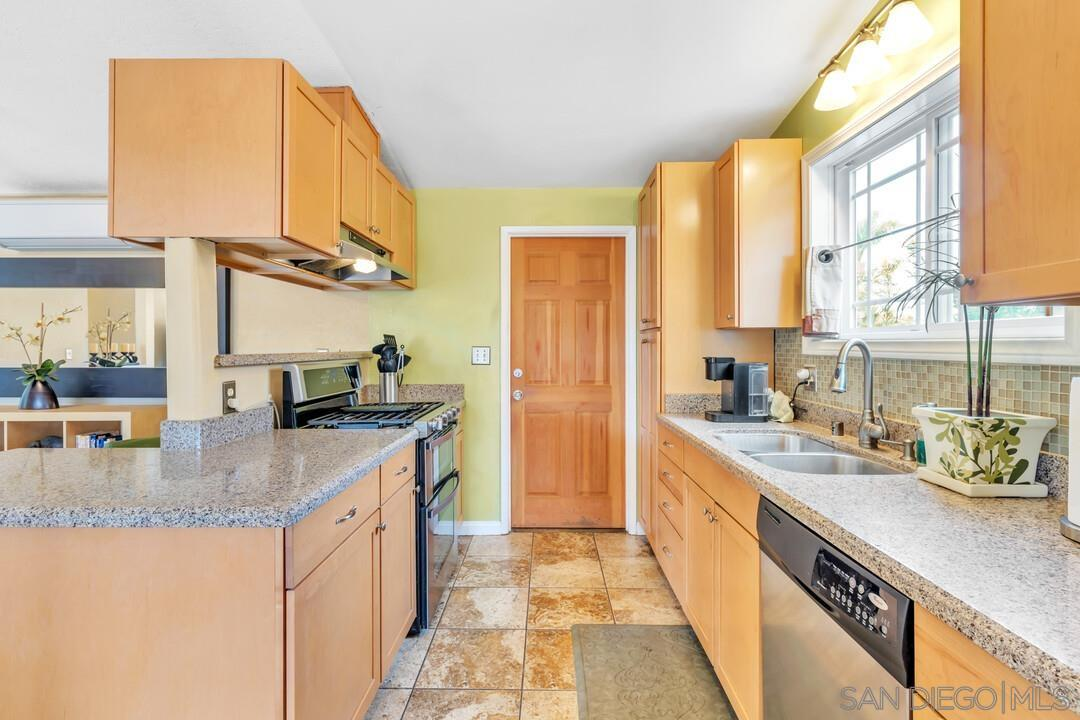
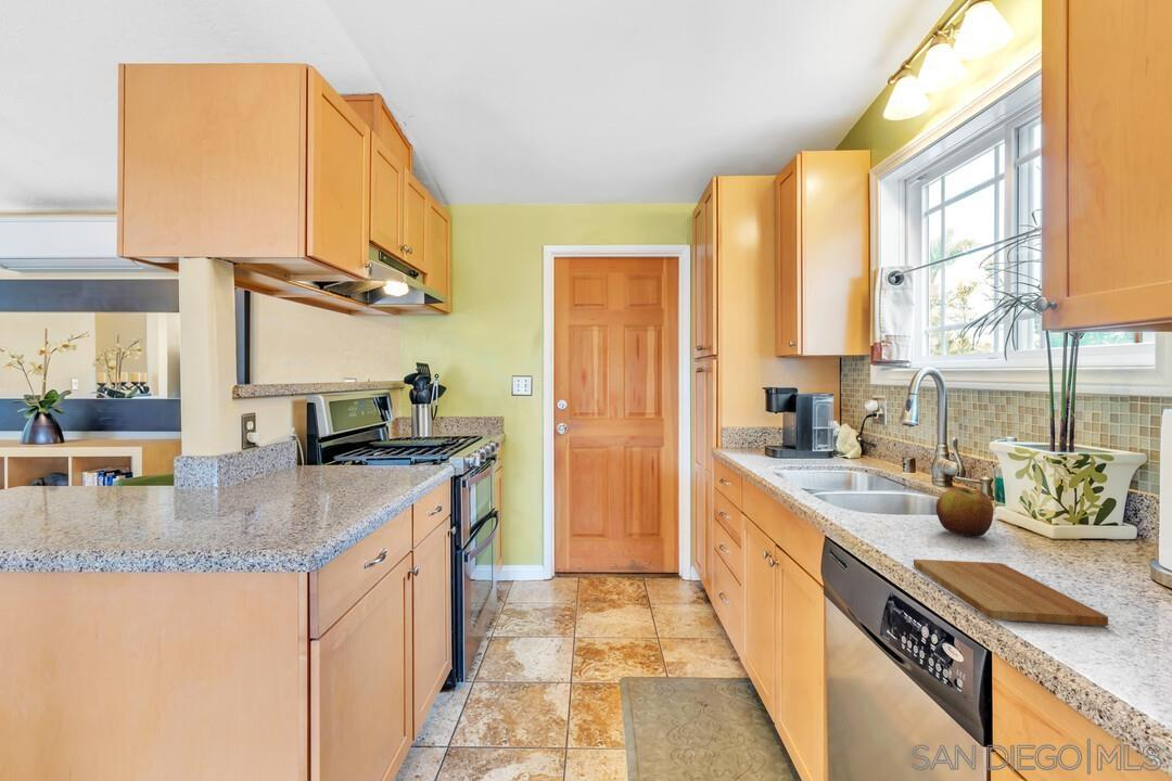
+ cutting board (996, 587)
+ apple (964, 511)
